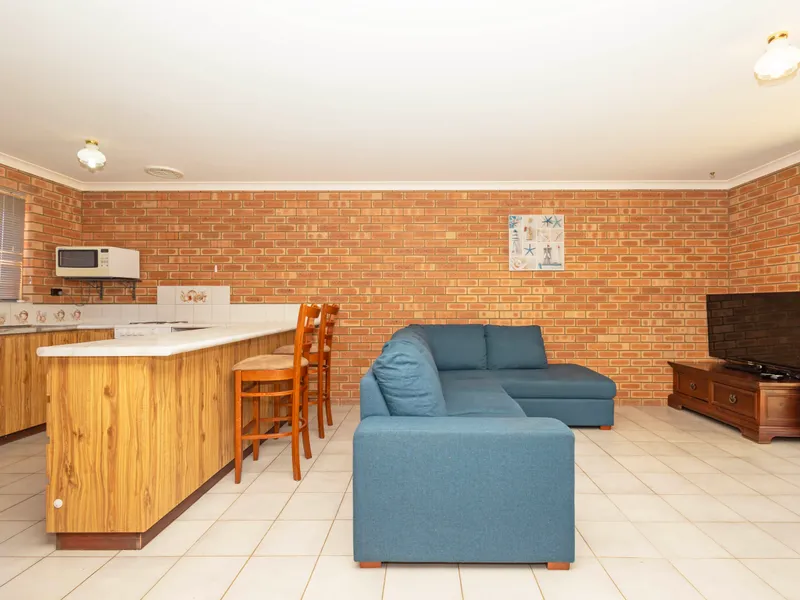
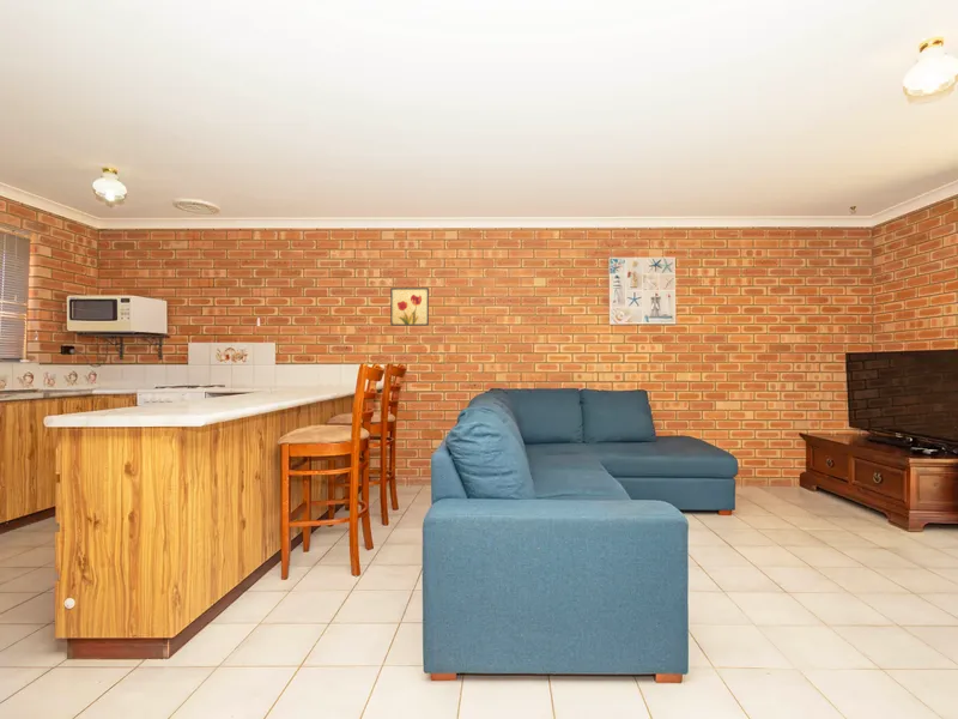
+ wall art (410, 307)
